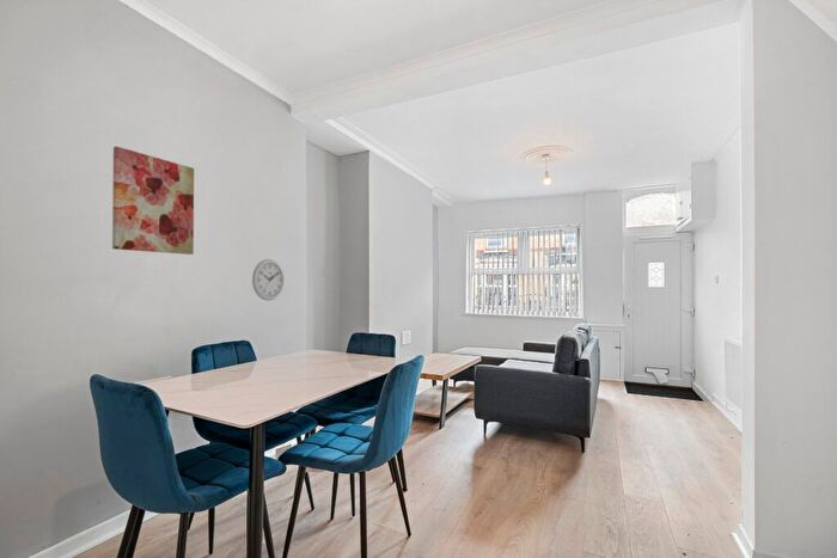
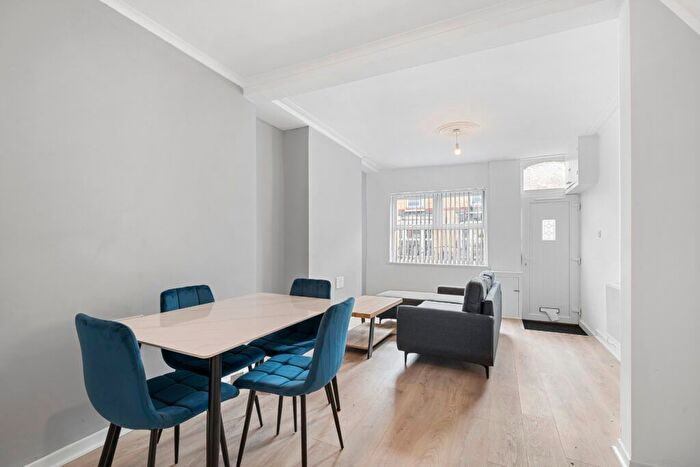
- wall clock (269, 280)
- wall art (157, 204)
